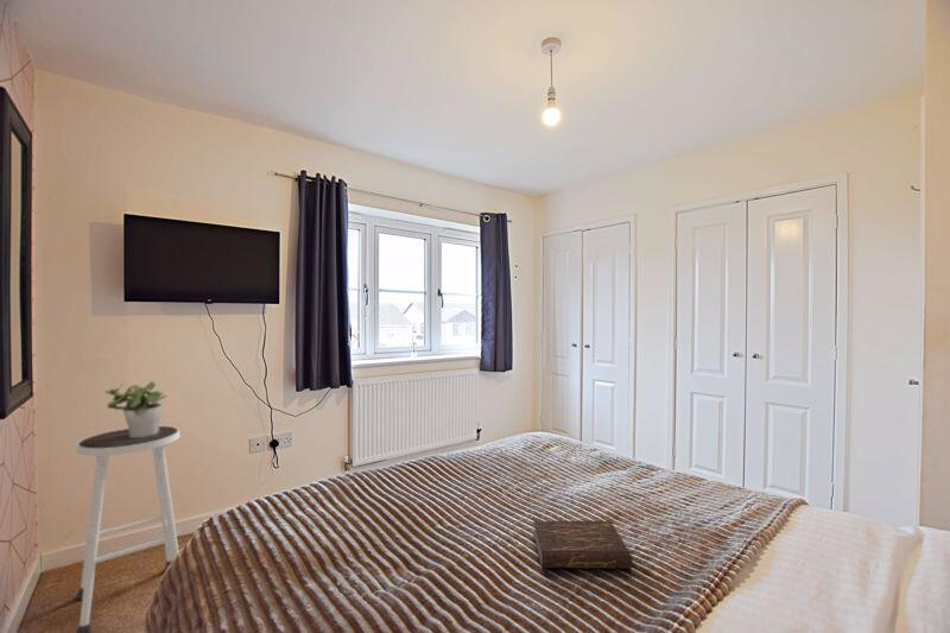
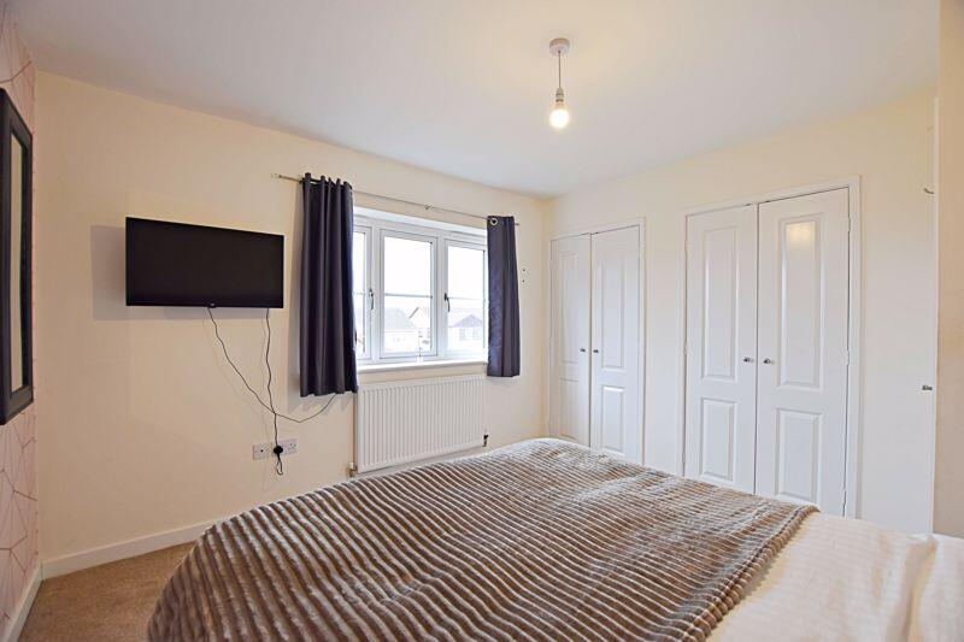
- stool (132, 523)
- book (578, 544)
- potted plant (134, 409)
